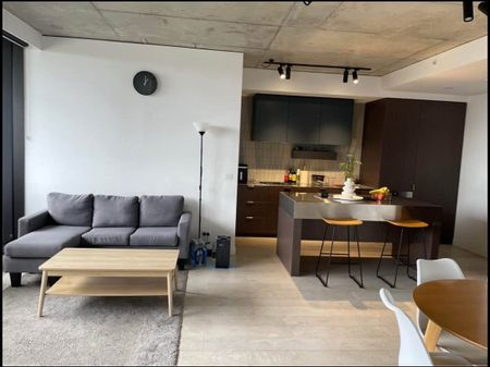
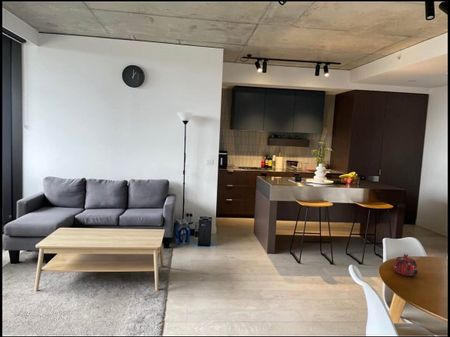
+ teapot (405, 263)
